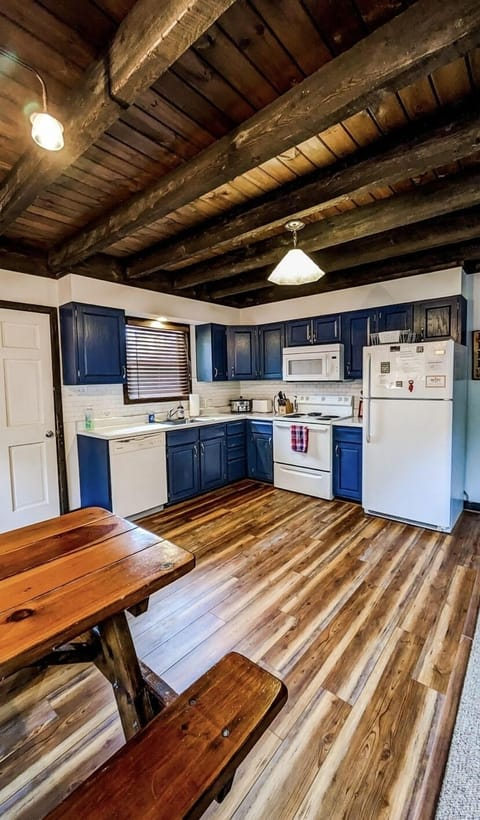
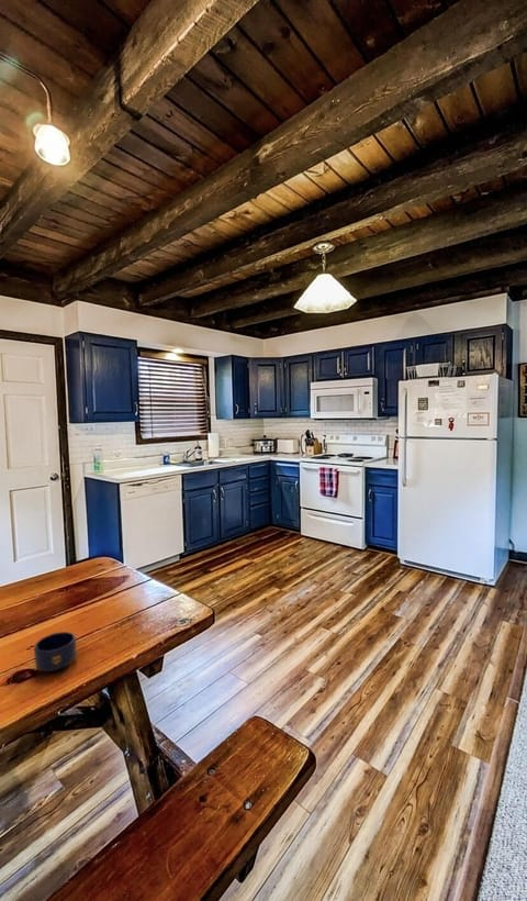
+ mug (55, 650)
